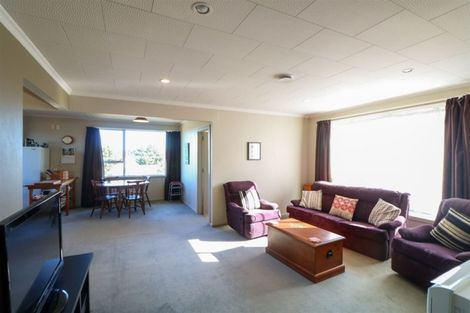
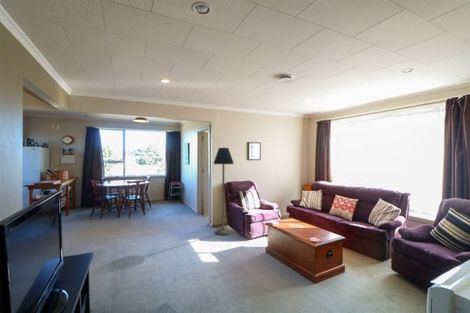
+ floor lamp (223, 189)
